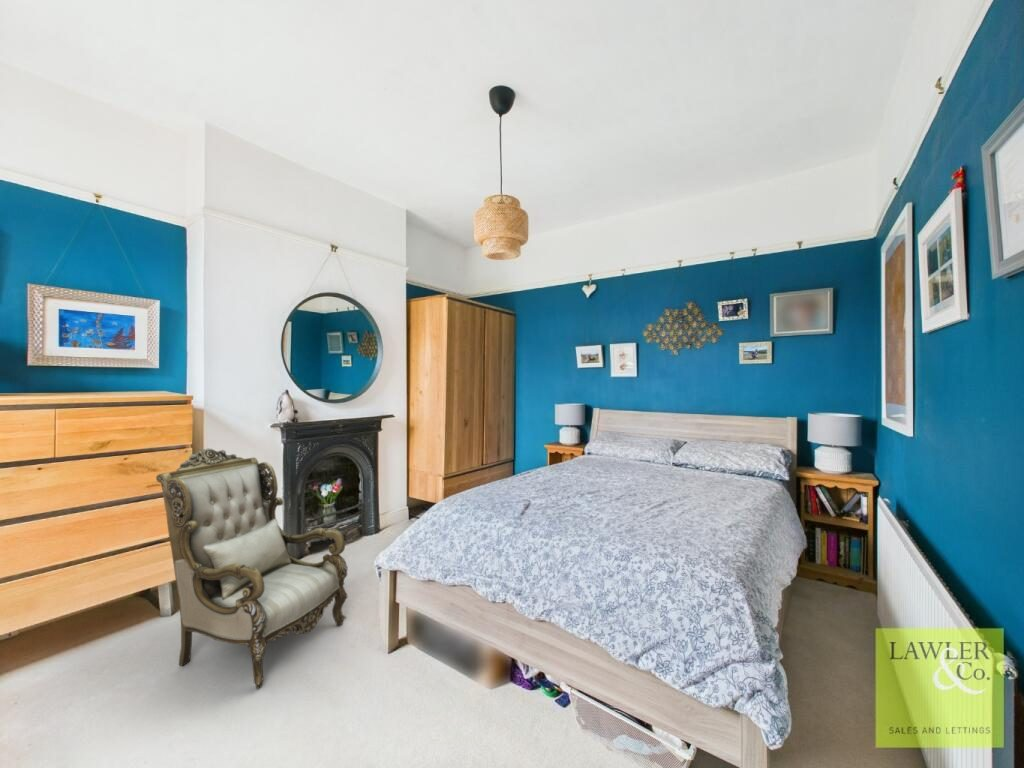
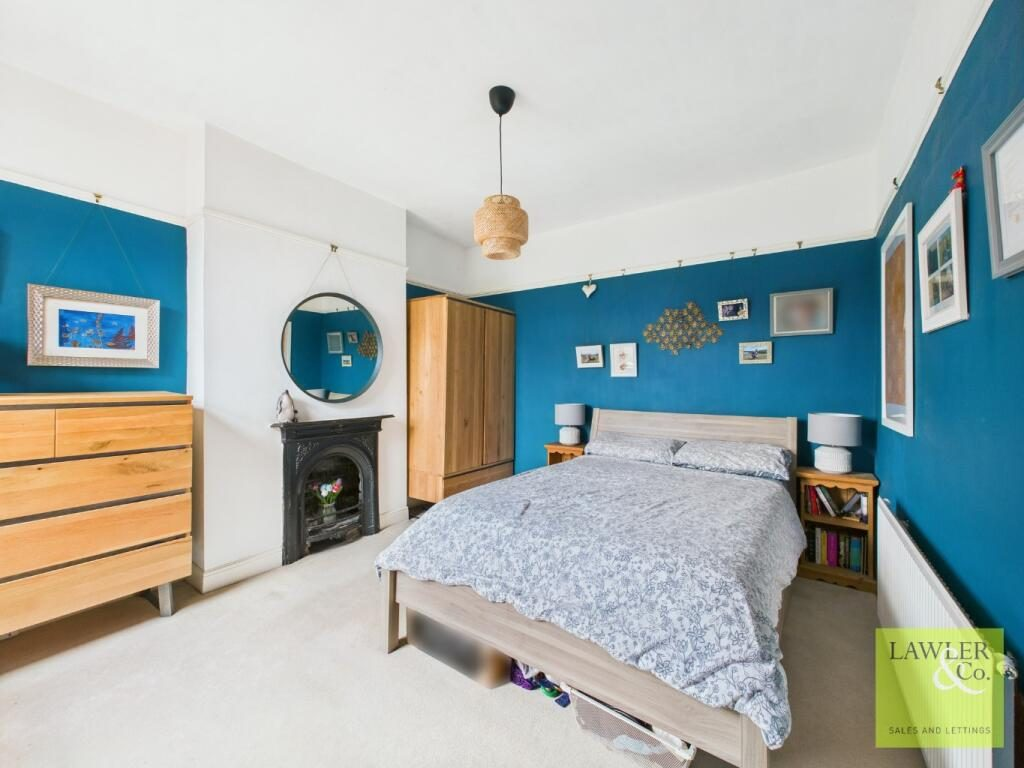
- armchair (259, 545)
